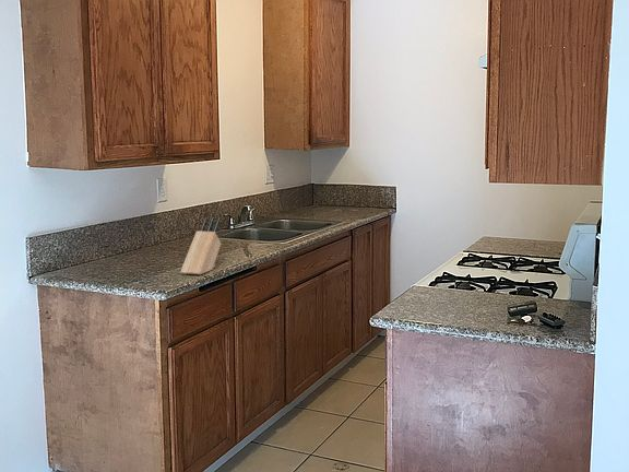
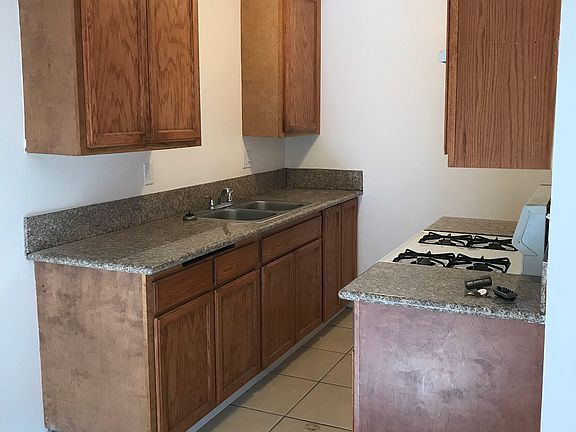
- knife block (202, 244)
